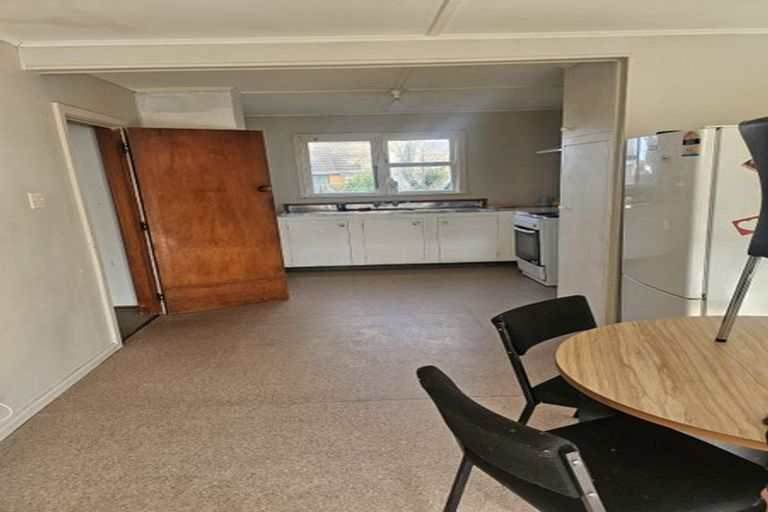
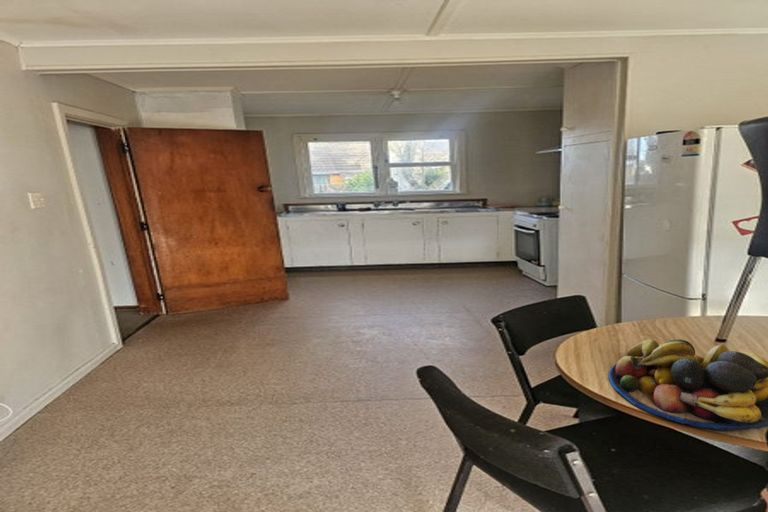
+ fruit bowl (686, 365)
